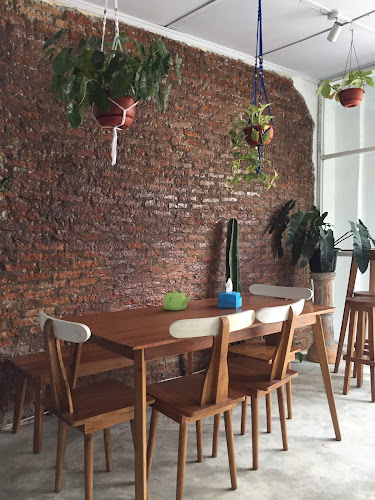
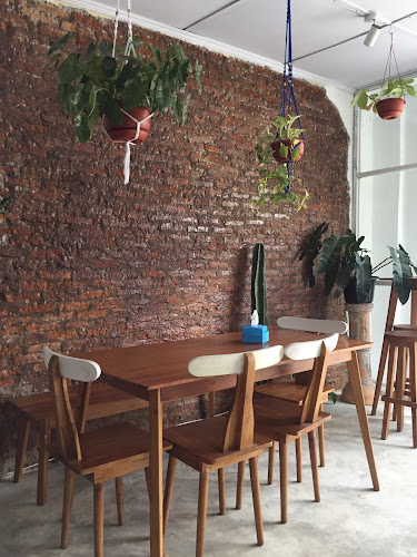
- teapot (175, 300)
